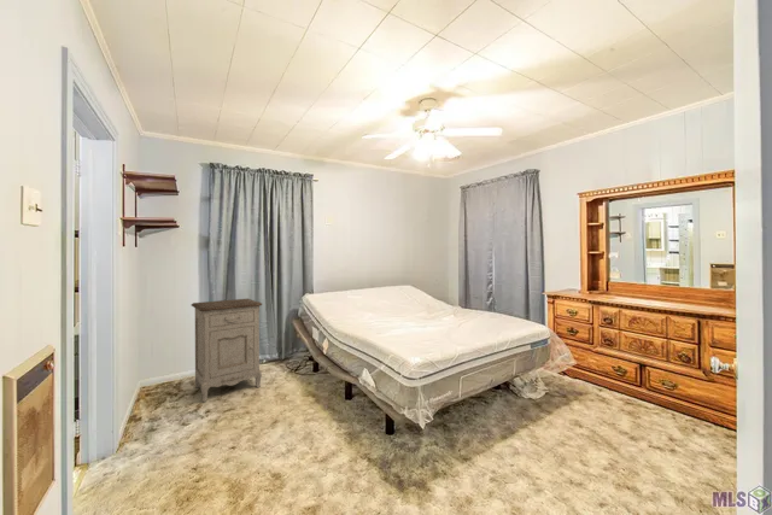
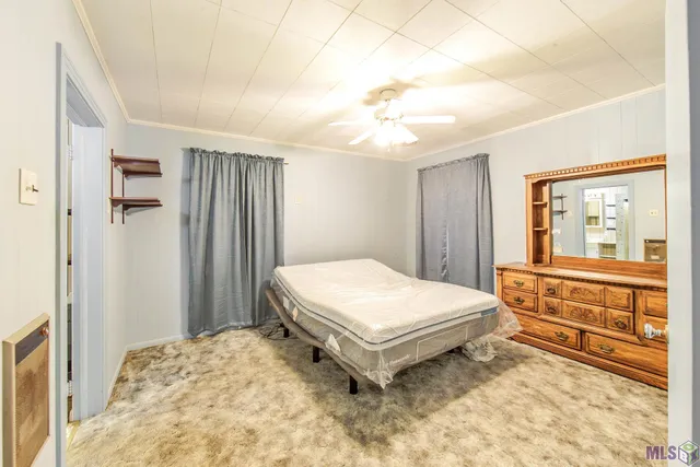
- nightstand (228, 345)
